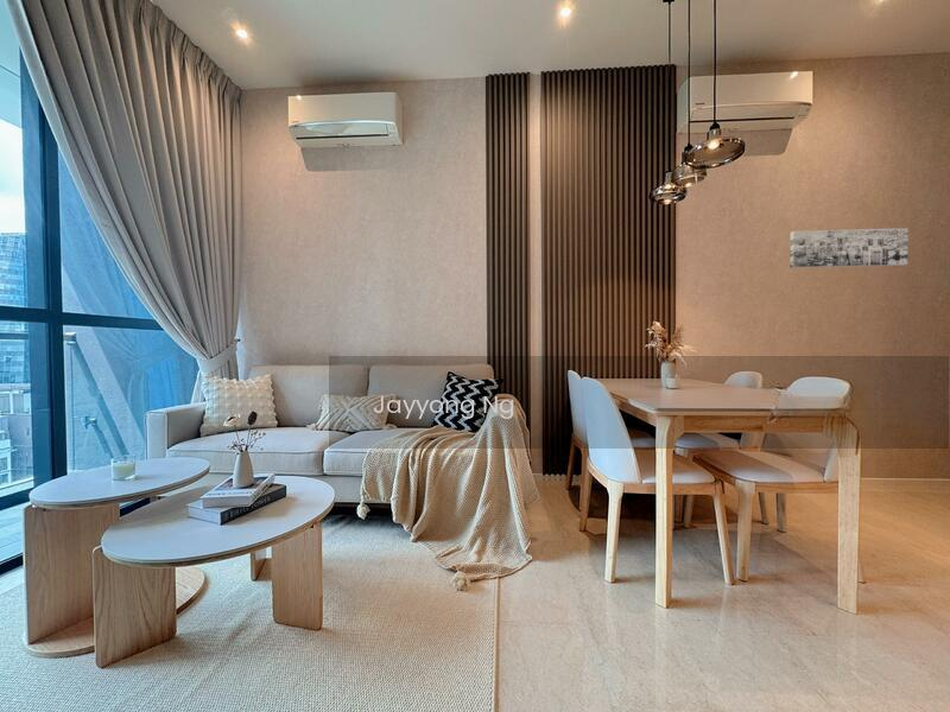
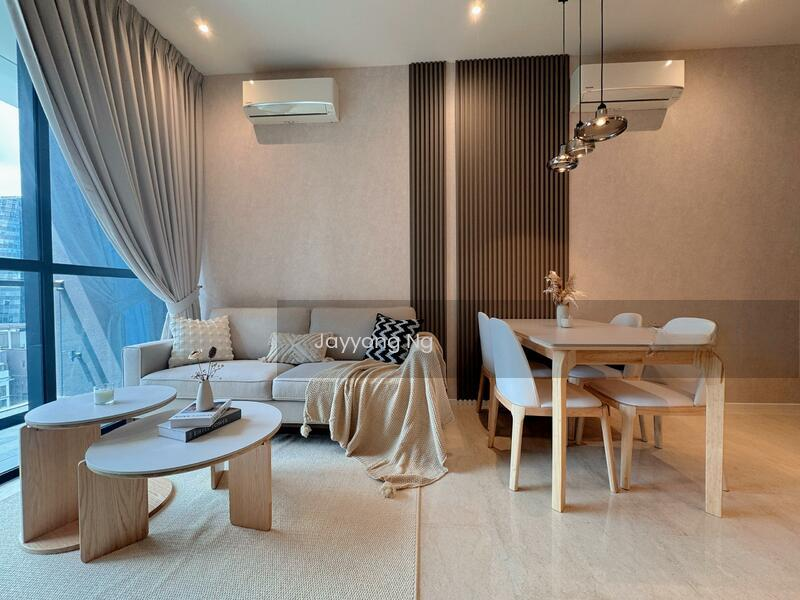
- wall art (848, 248)
